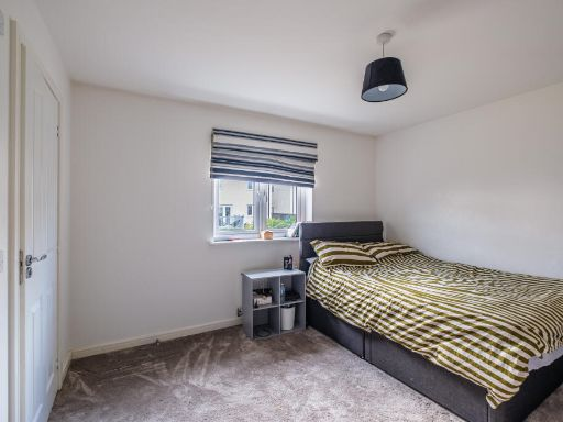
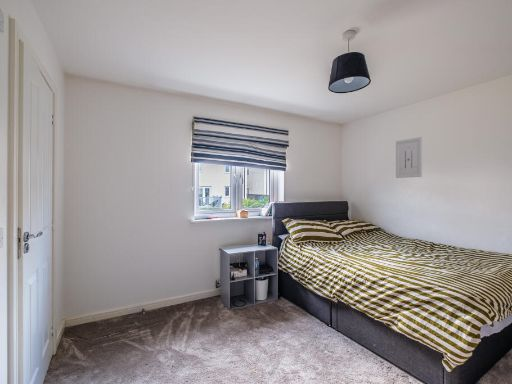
+ wall art (408, 158)
